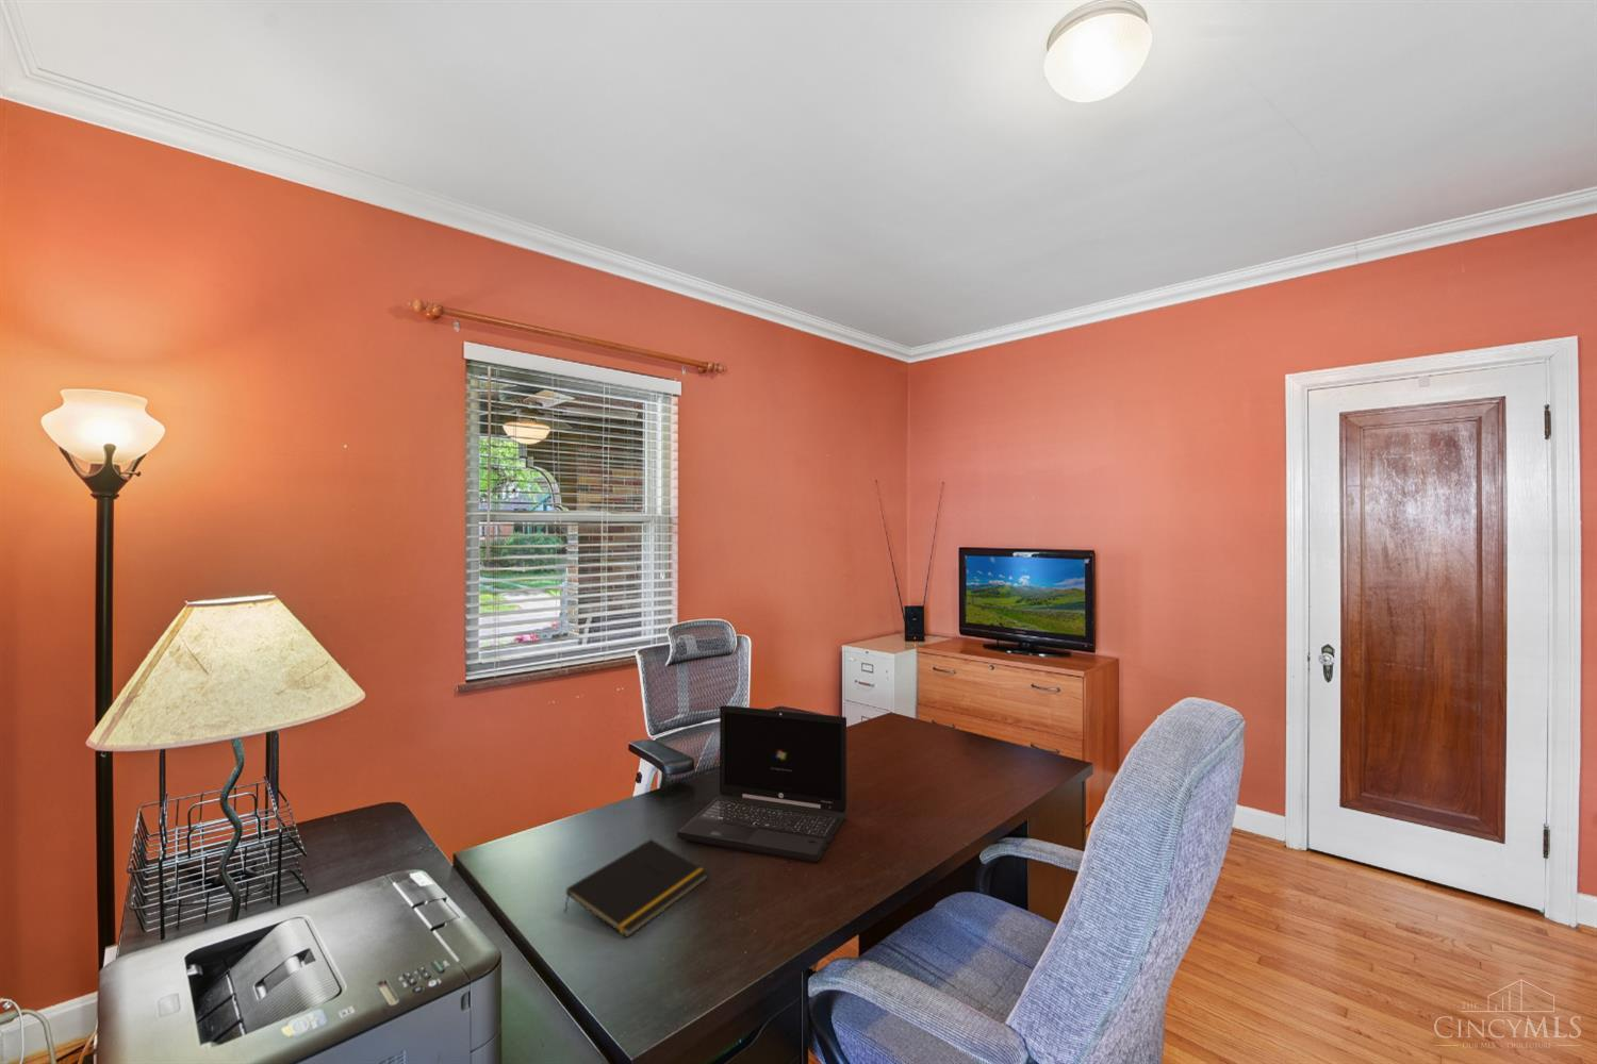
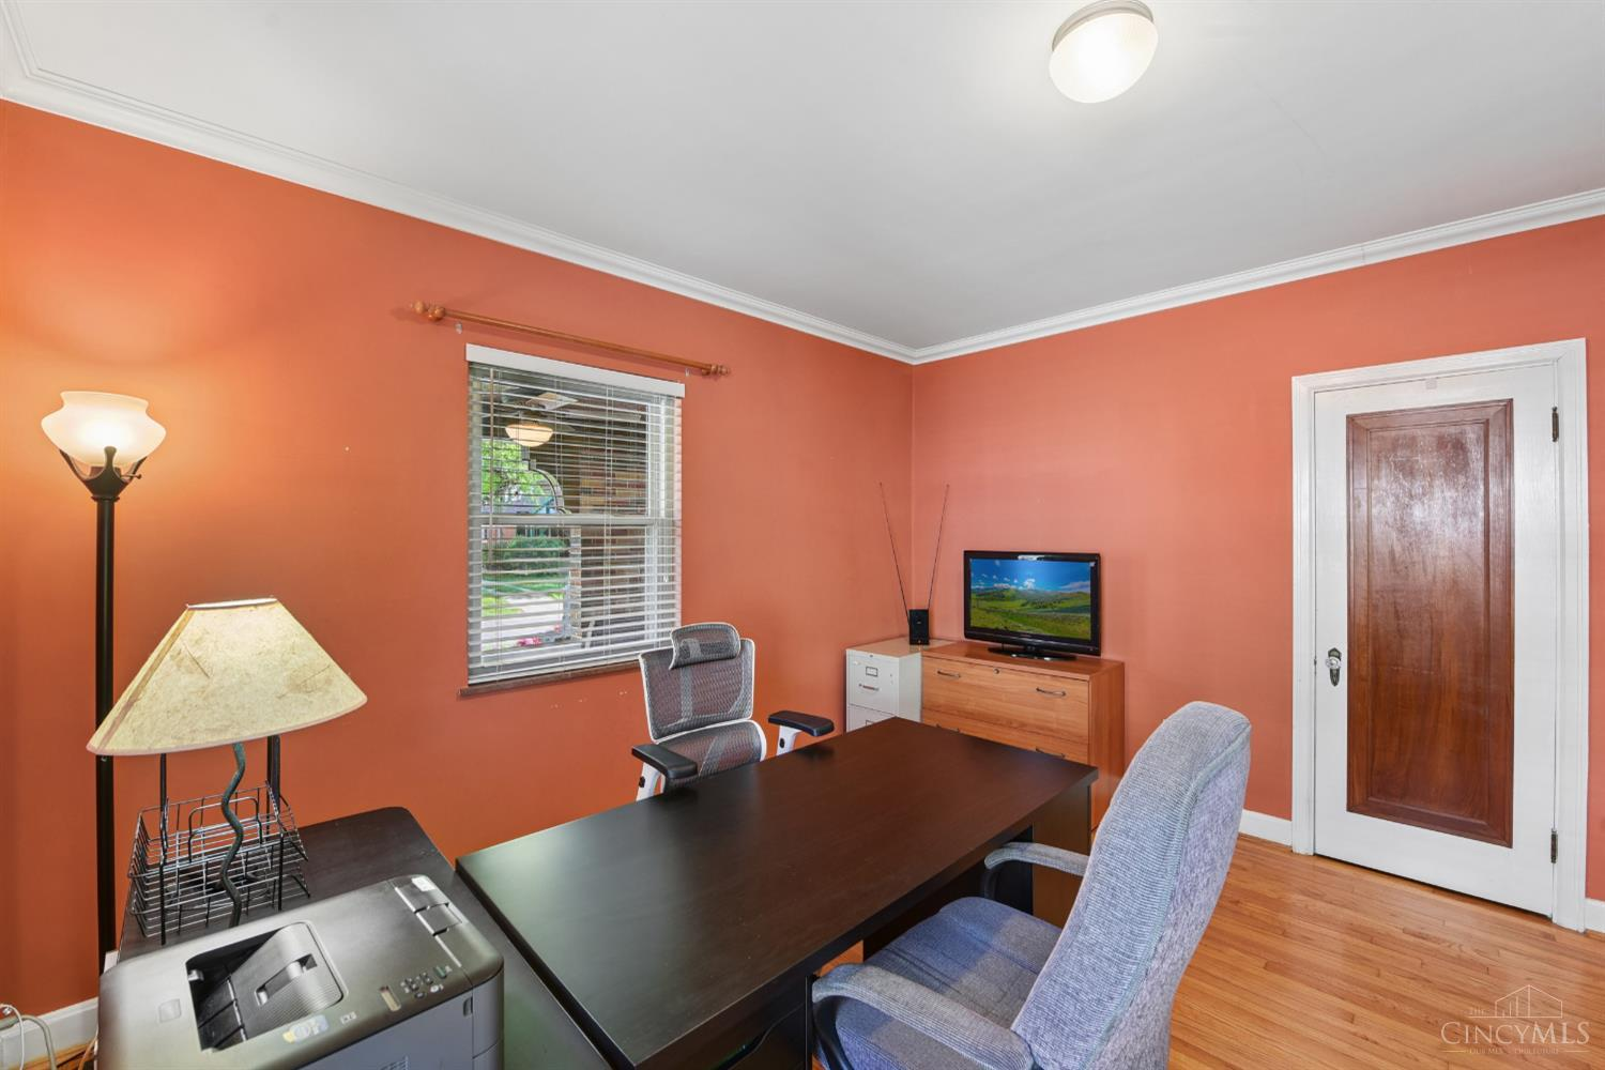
- notepad (639, 882)
- laptop (764, 775)
